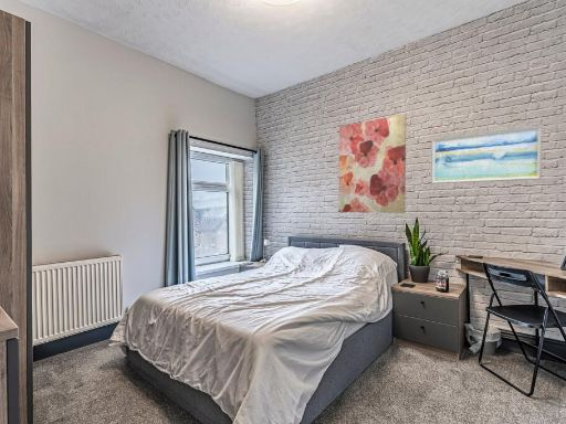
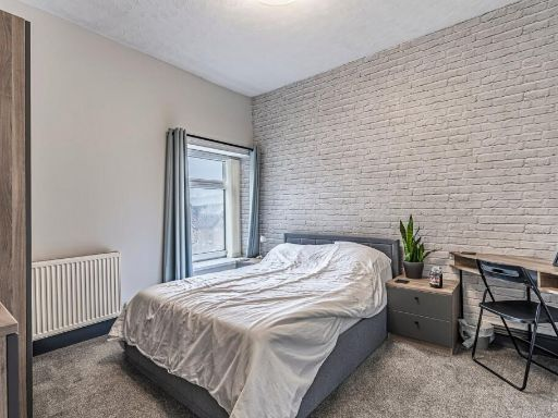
- wall art (369, 167)
- wall art (481, 157)
